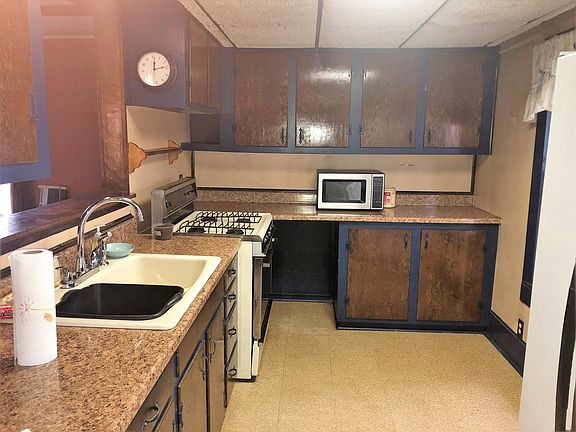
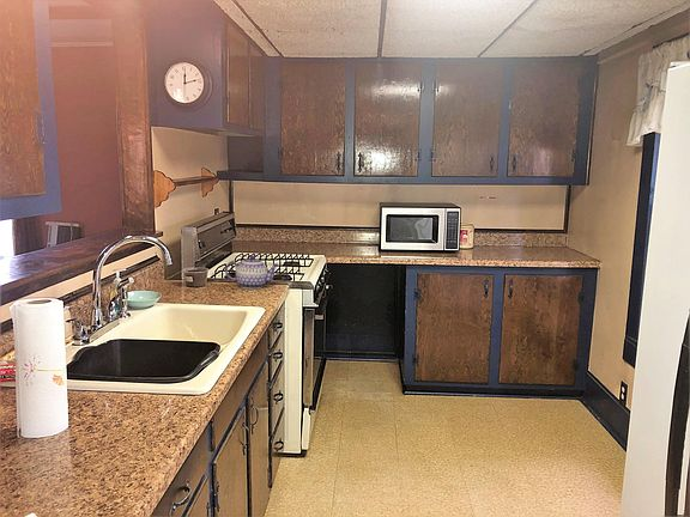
+ teapot (252, 270)
